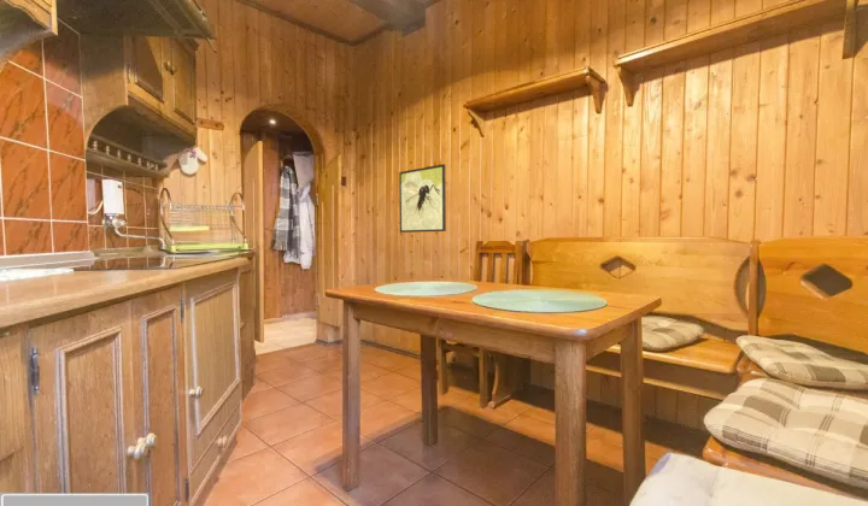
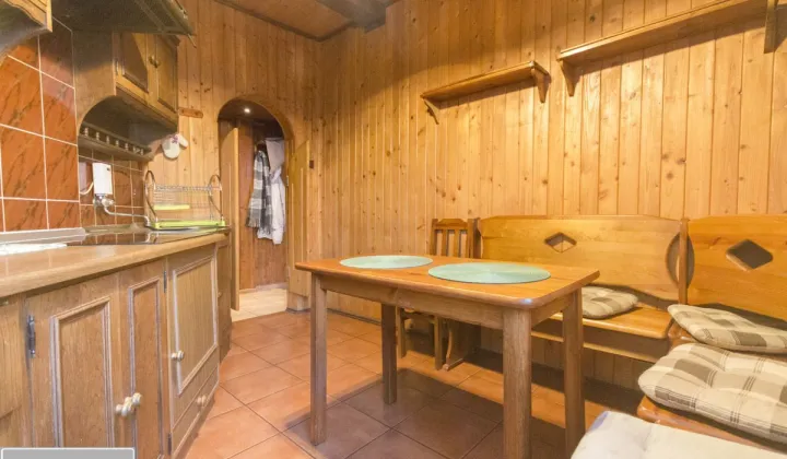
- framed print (421, 200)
